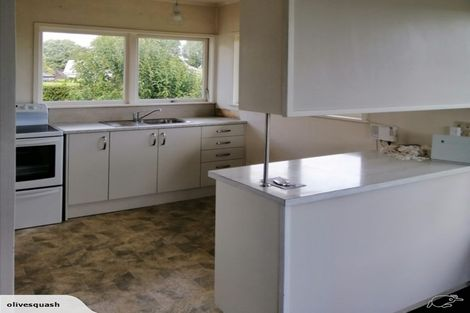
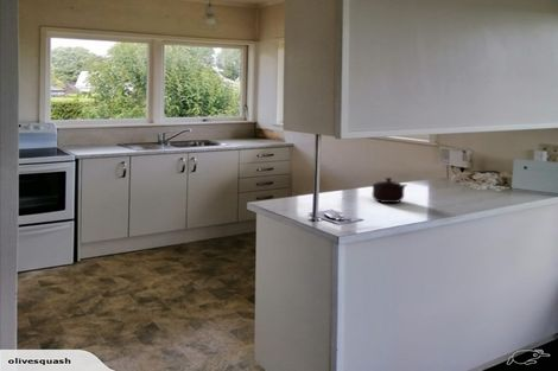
+ teapot (388, 190)
